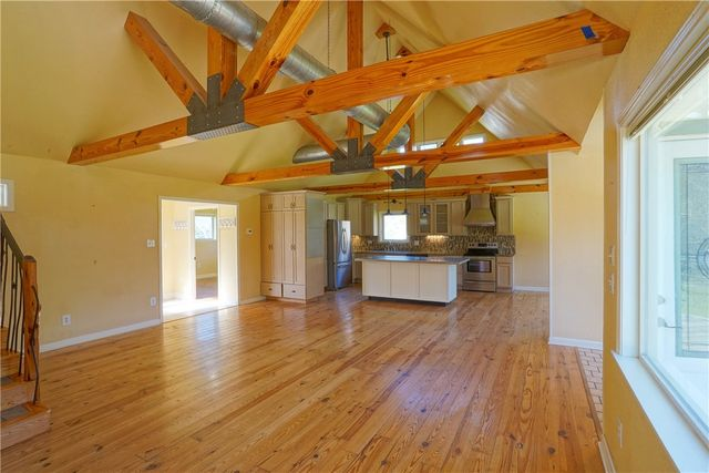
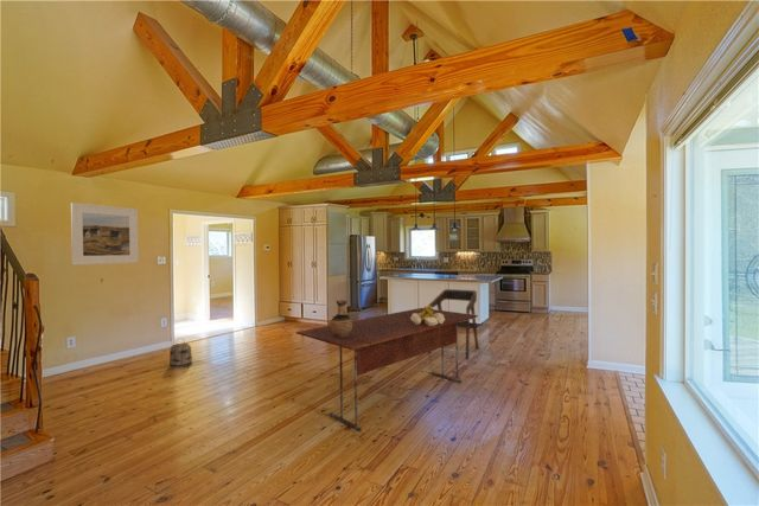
+ basket (180, 351)
+ dining table (396, 358)
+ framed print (107, 235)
+ ceramic jug (340, 318)
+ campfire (427, 313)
+ armchair (458, 322)
